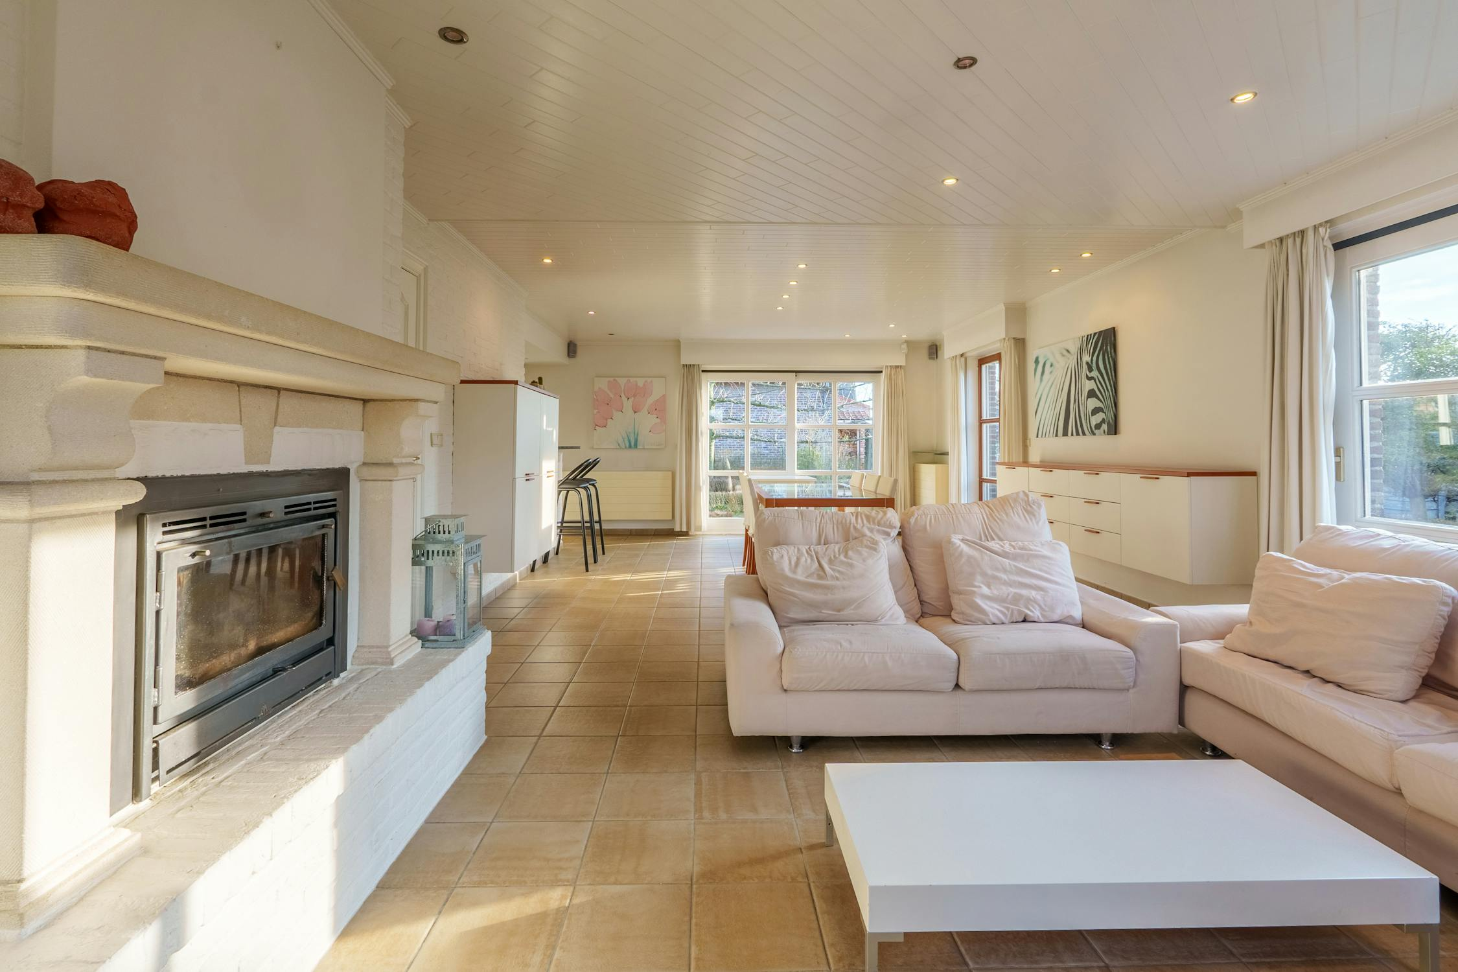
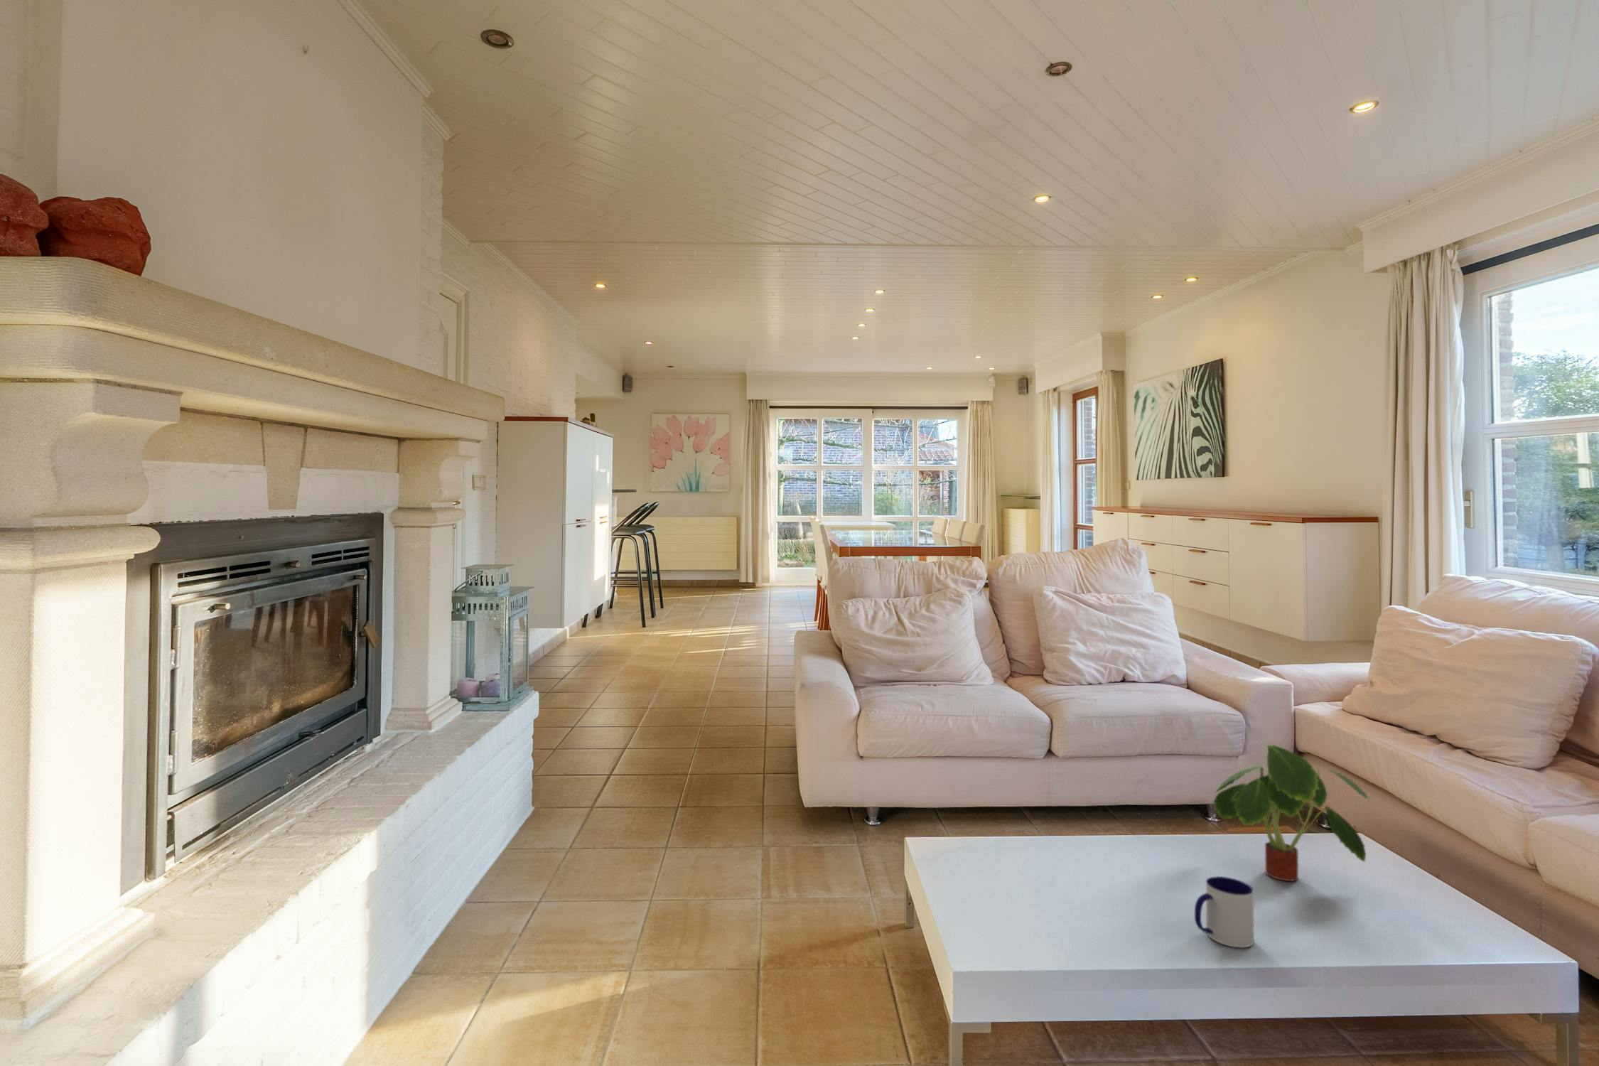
+ plant (1291, 809)
+ mug (1222, 911)
